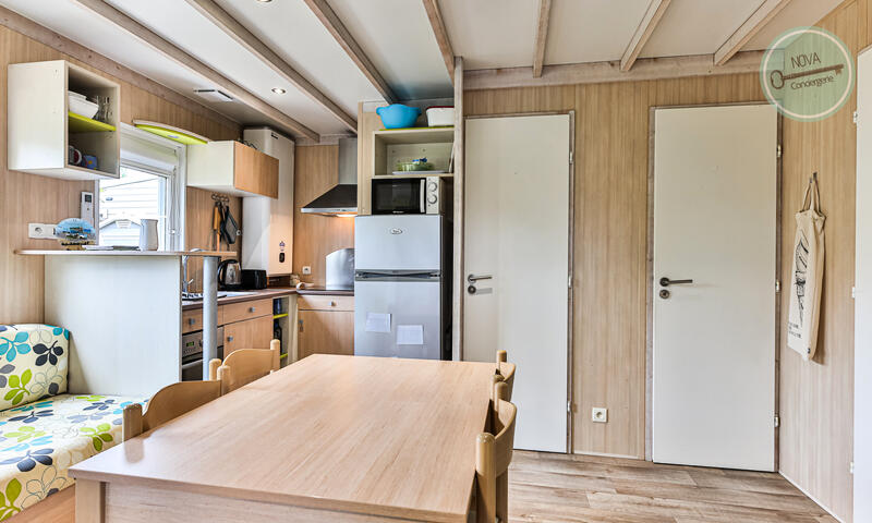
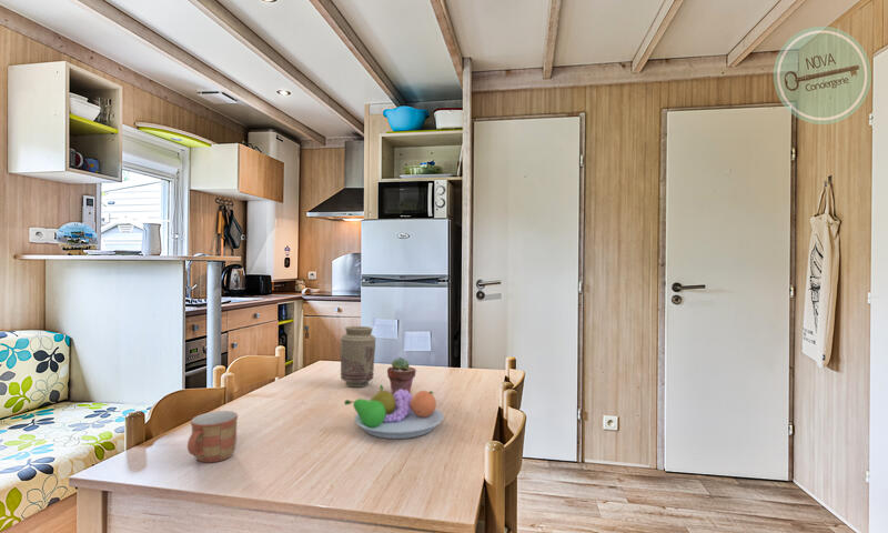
+ fruit bowl (395, 408)
+ vase (357, 355)
+ potted succulent (401, 375)
+ mug (210, 439)
